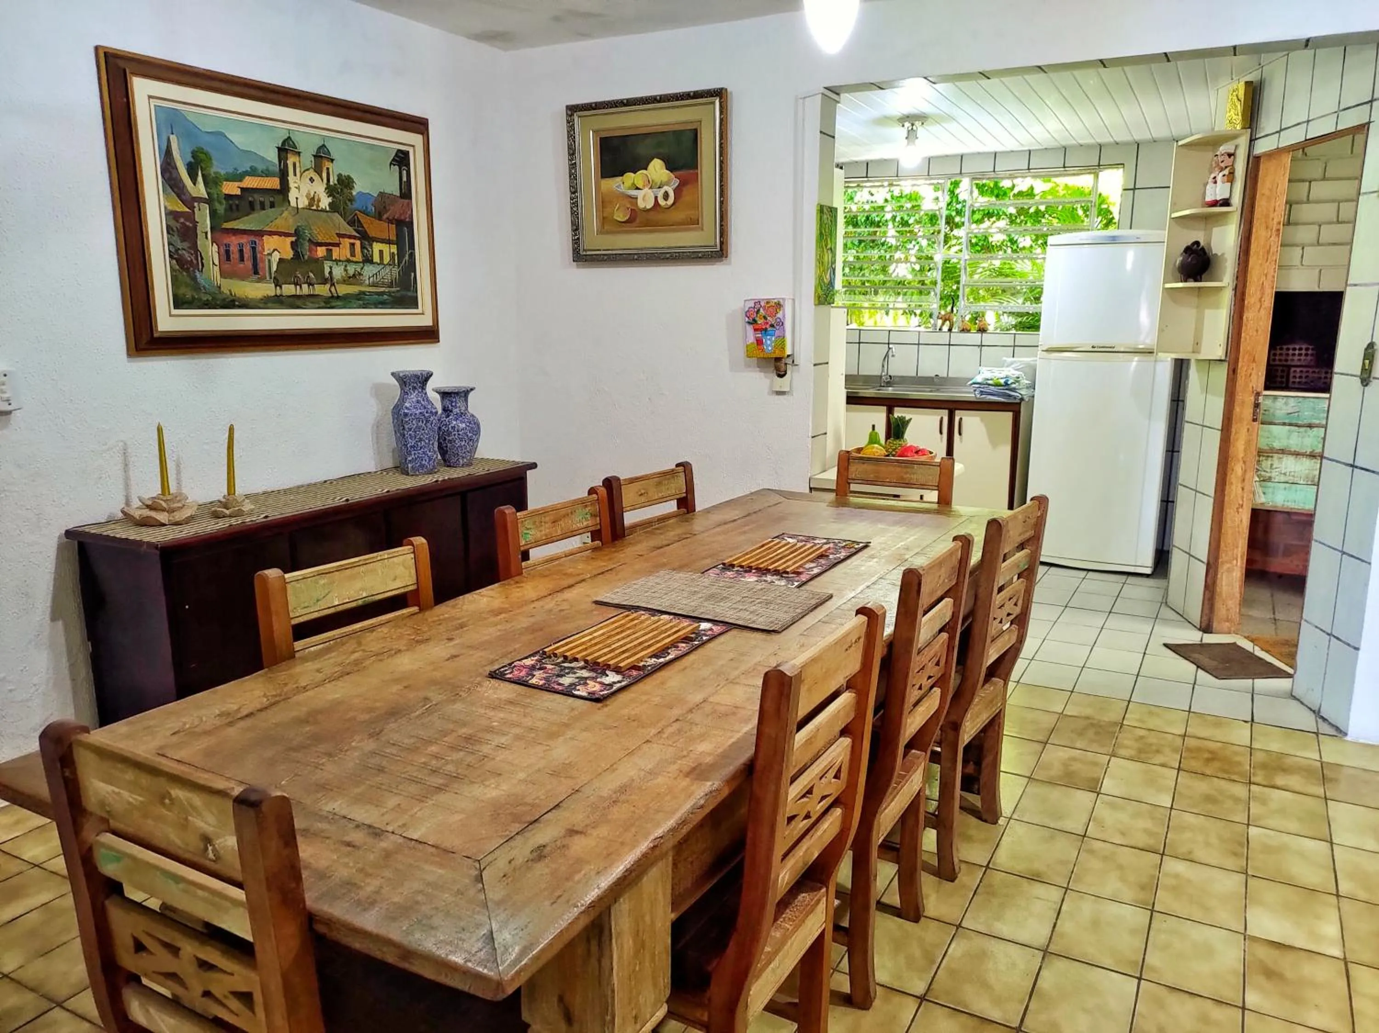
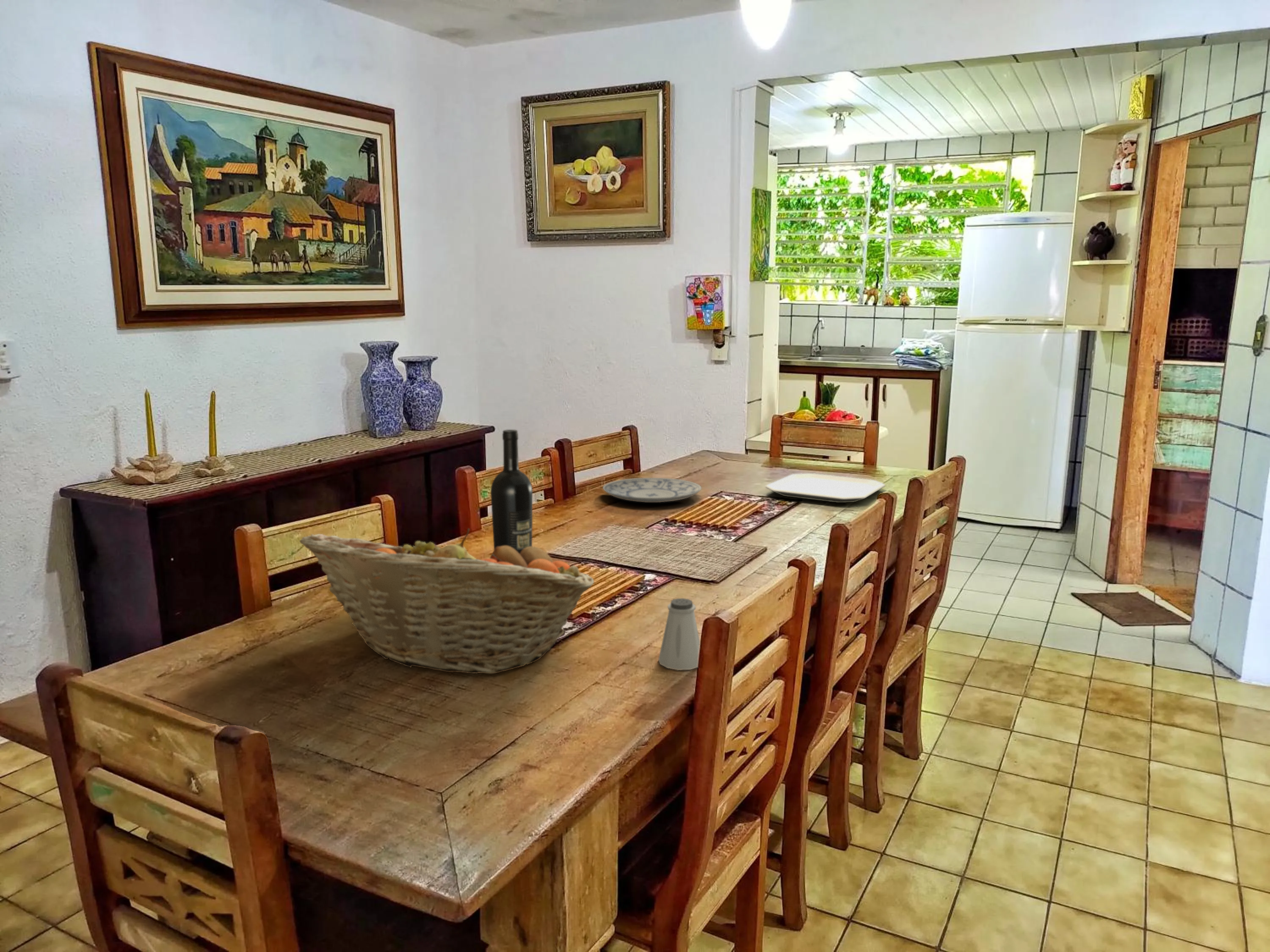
+ saltshaker (681, 631)
+ plate (652, 492)
+ fruit basket (449, 583)
+ wine bottle (512, 502)
+ plate (825, 488)
